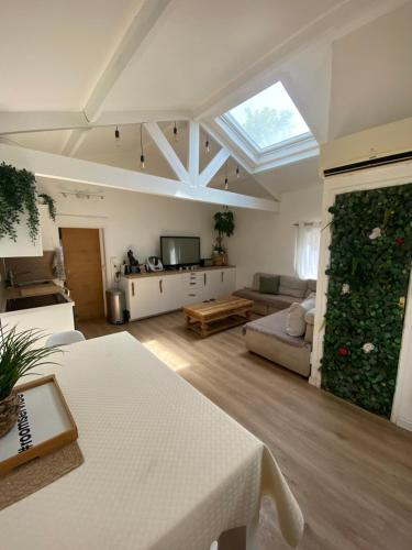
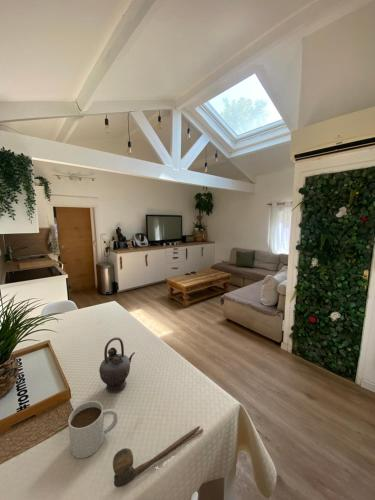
+ teapot (118, 361)
+ spoon (165, 449)
+ mug (94, 425)
